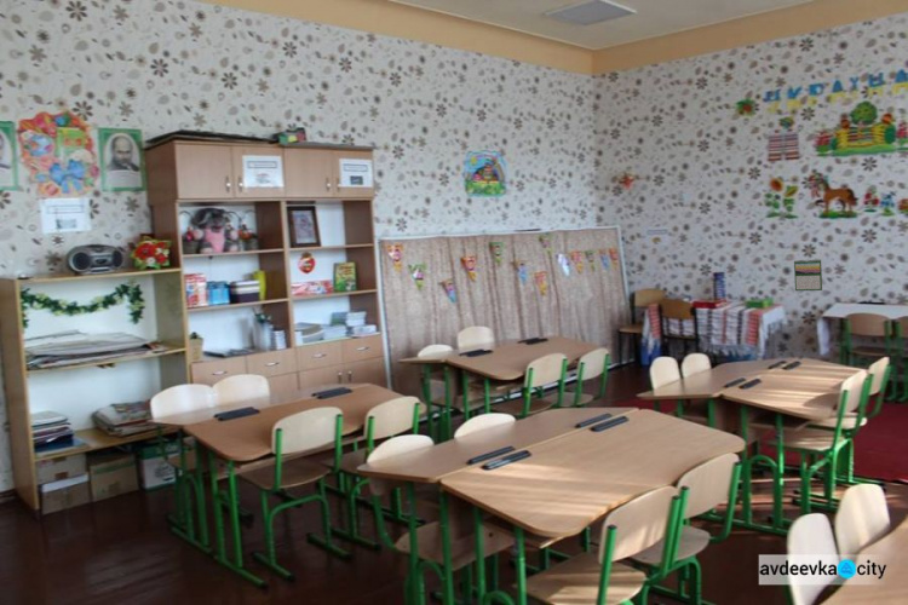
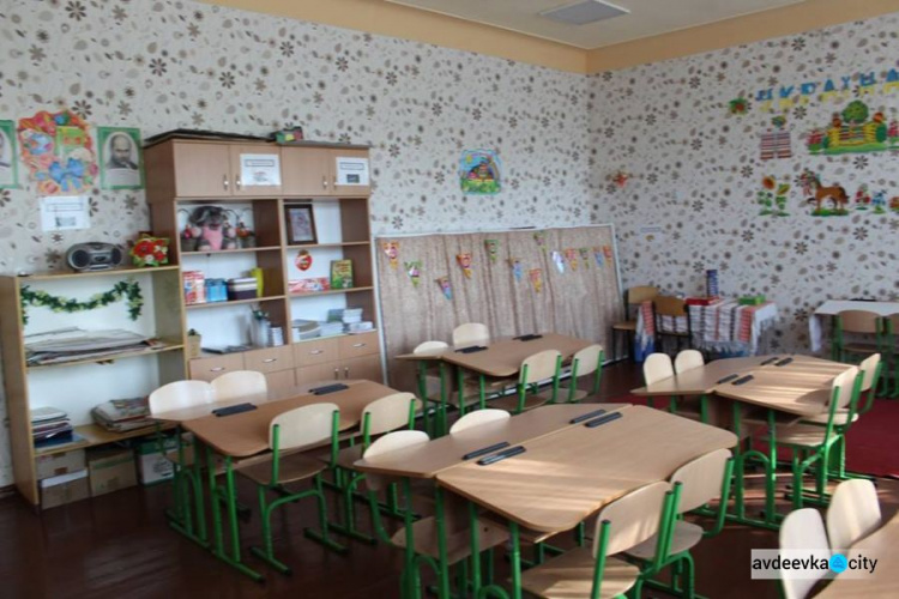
- calendar (808, 275)
